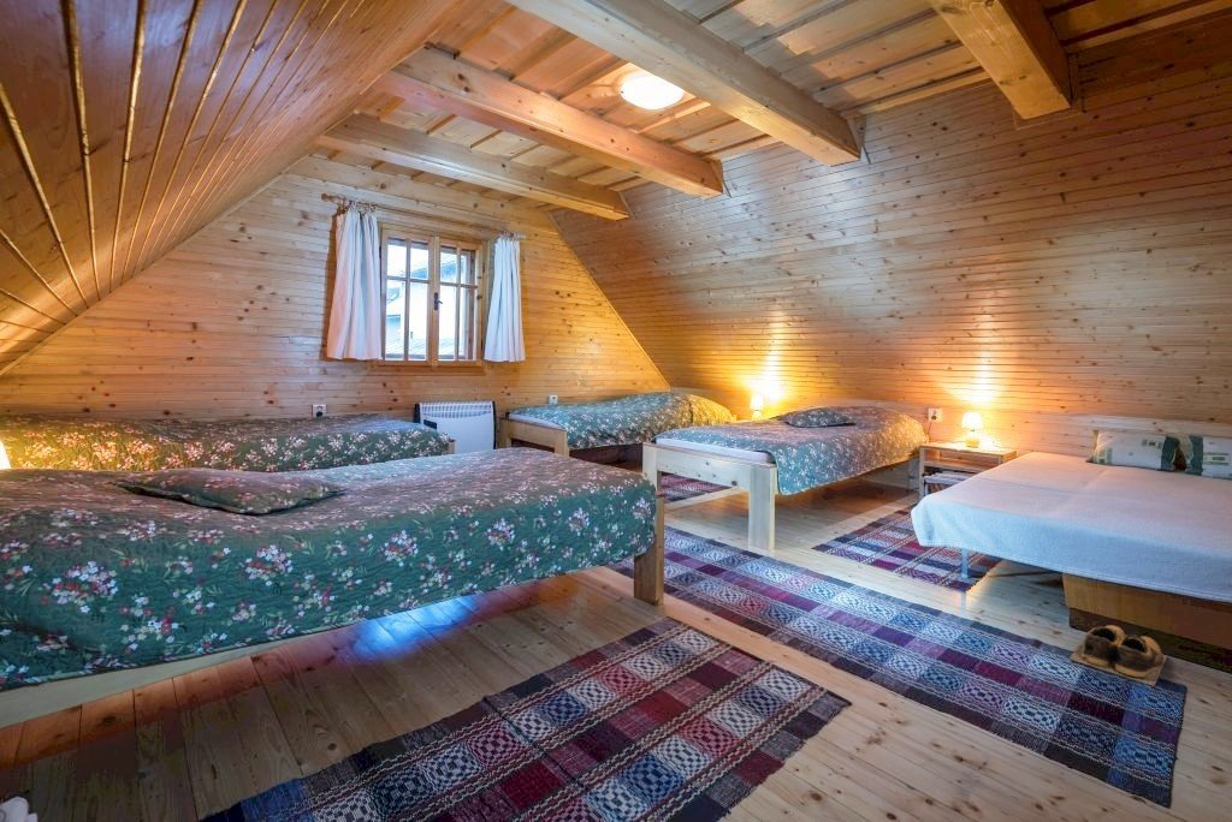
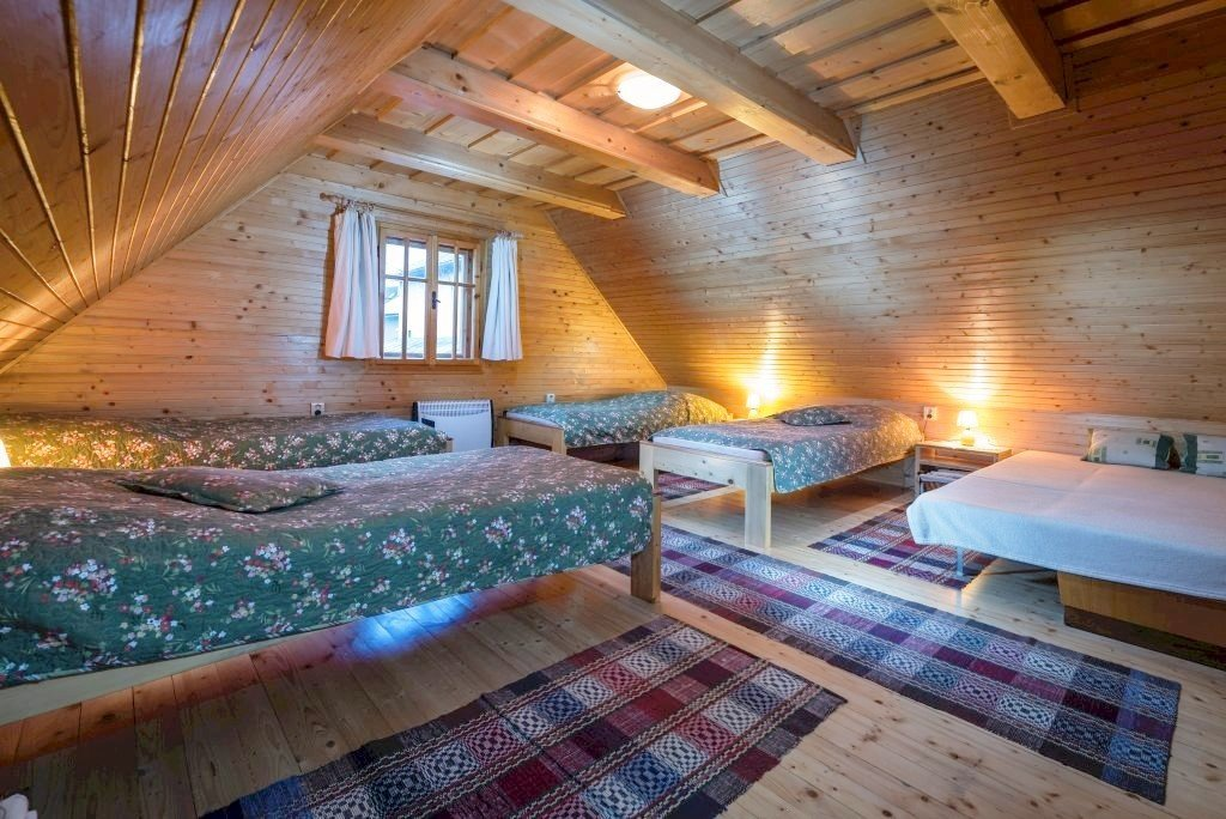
- shoes (1119, 643)
